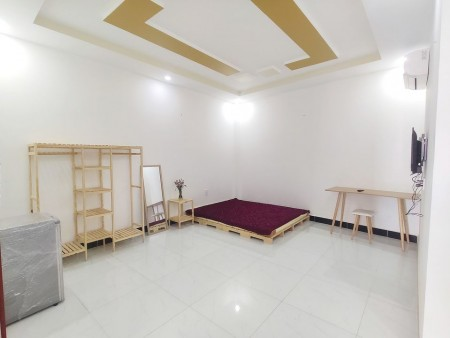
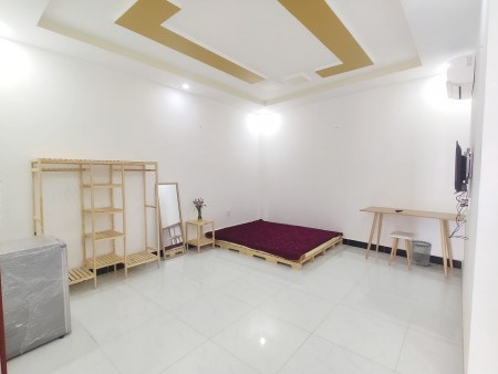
+ wastebasket (419, 252)
